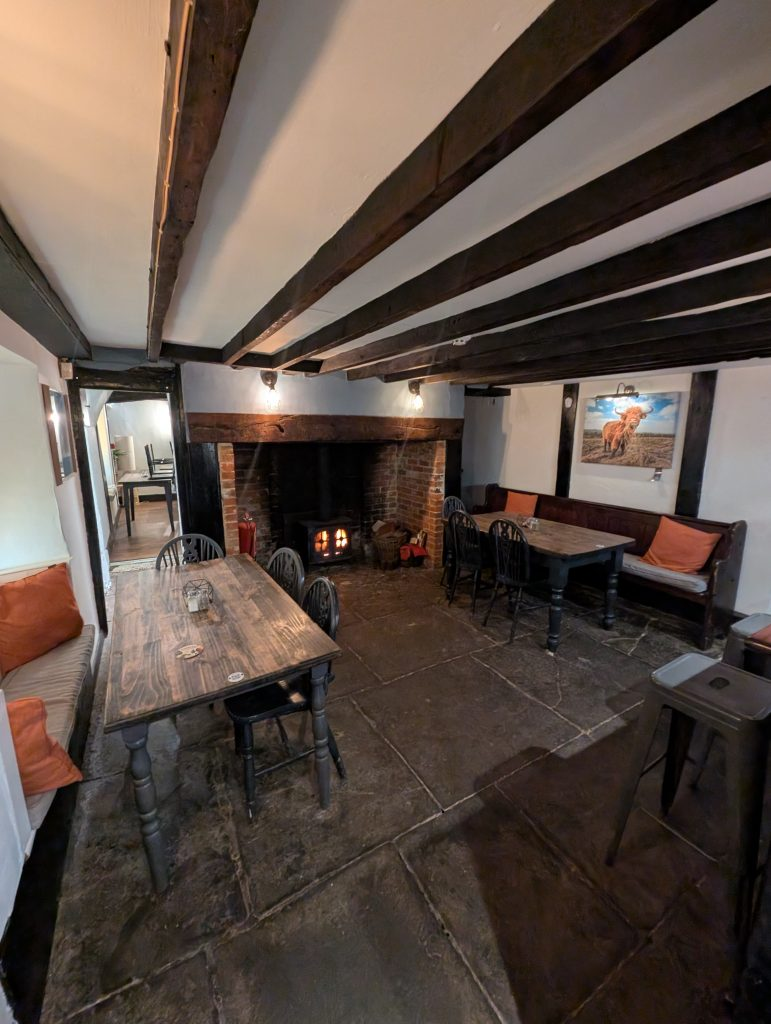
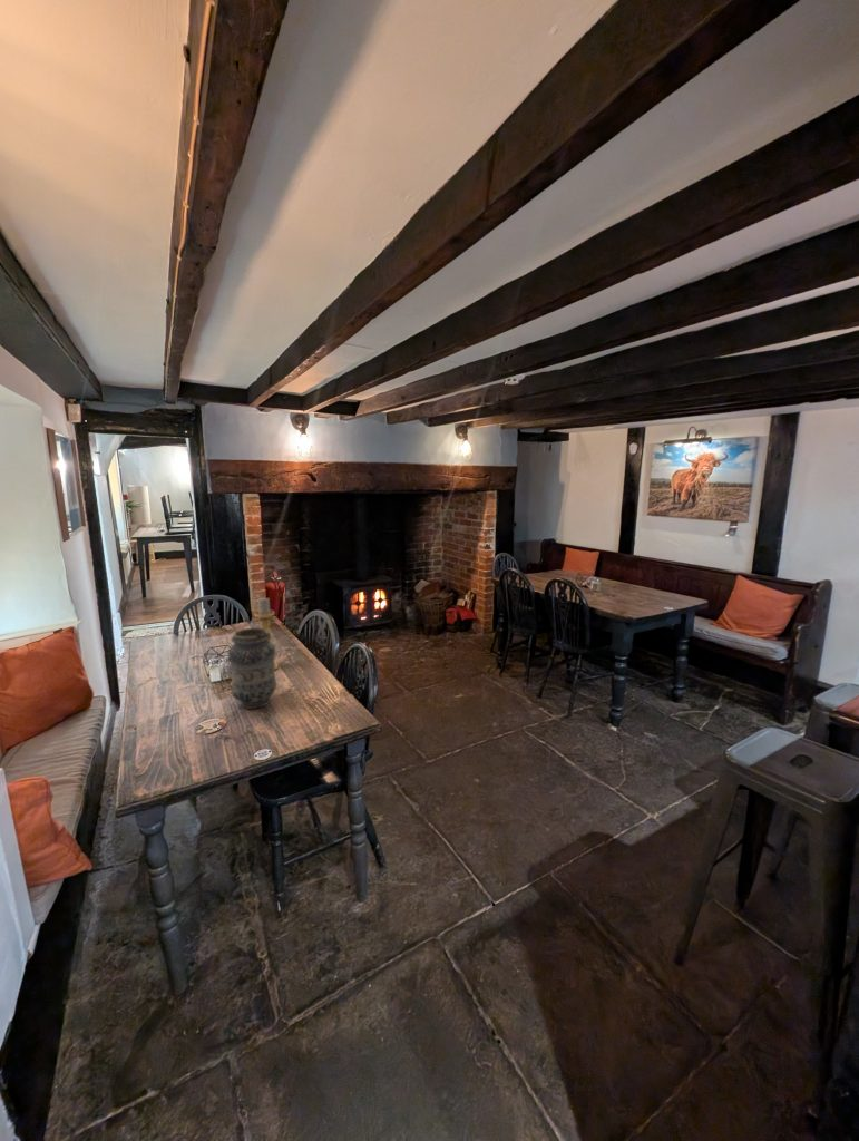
+ vase (253, 667)
+ candle holder (267, 632)
